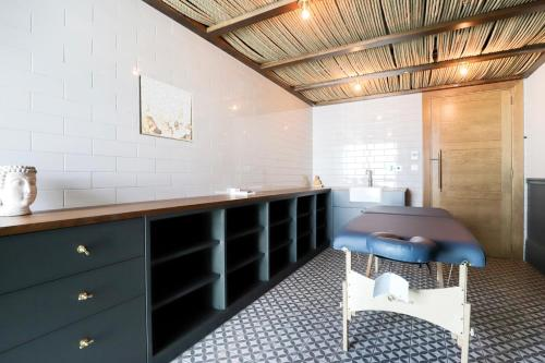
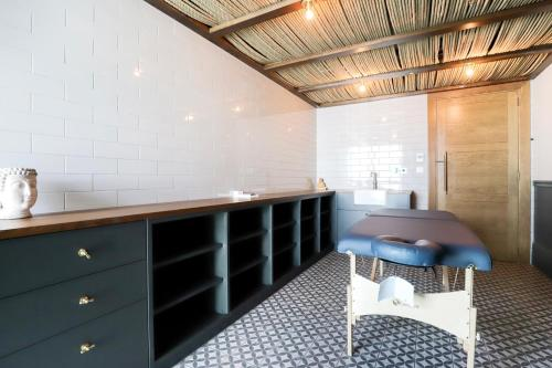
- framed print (168, 111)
